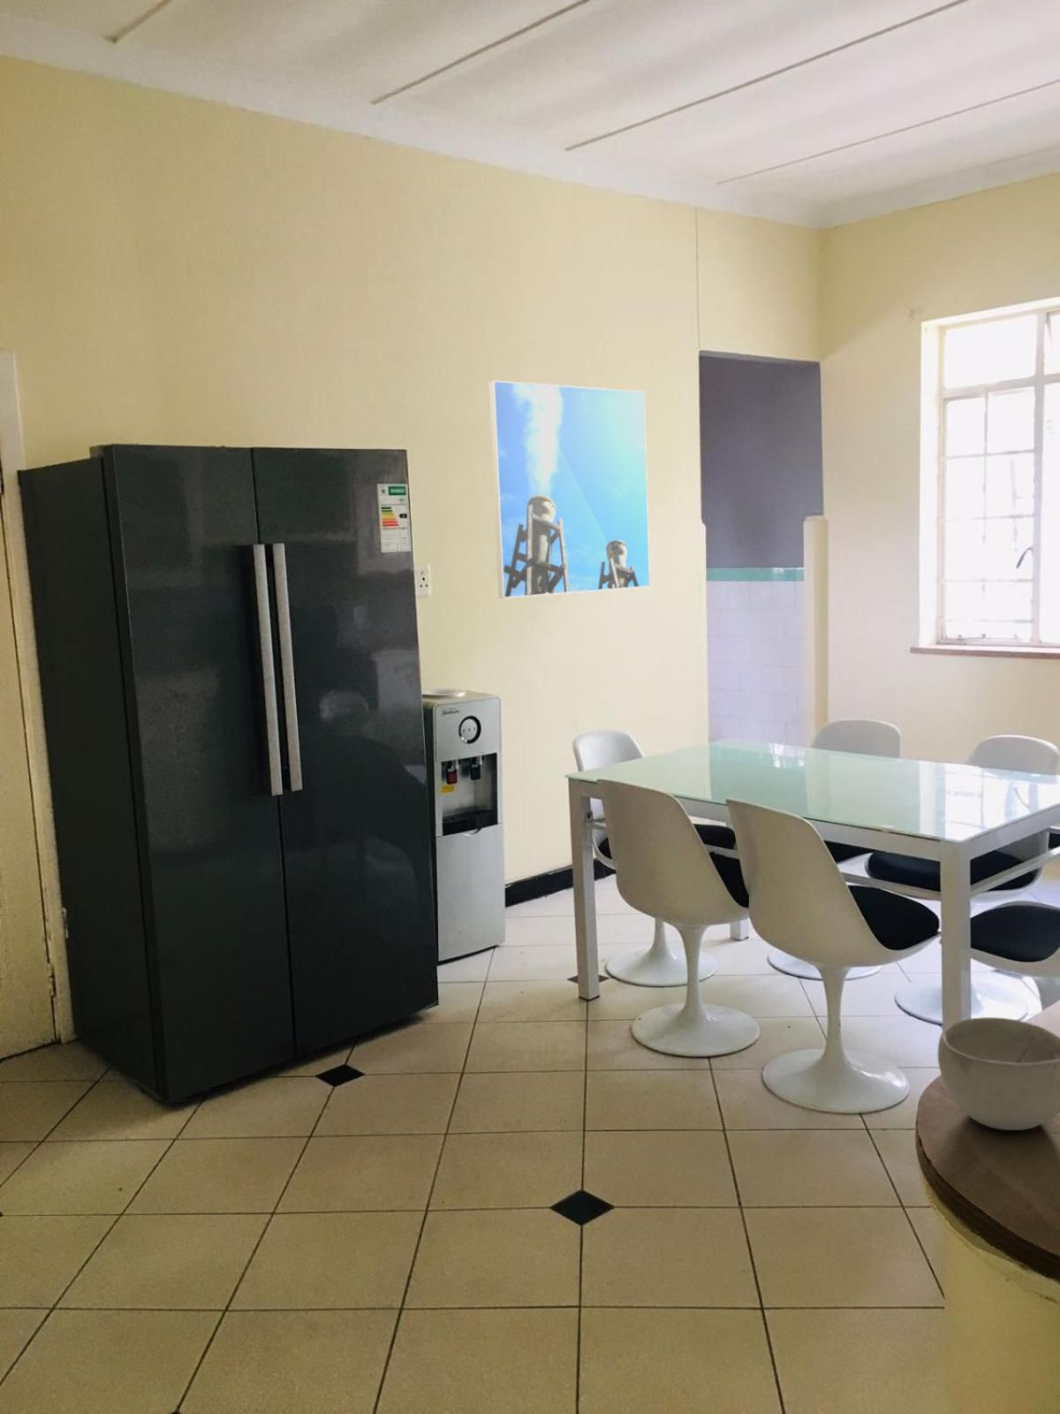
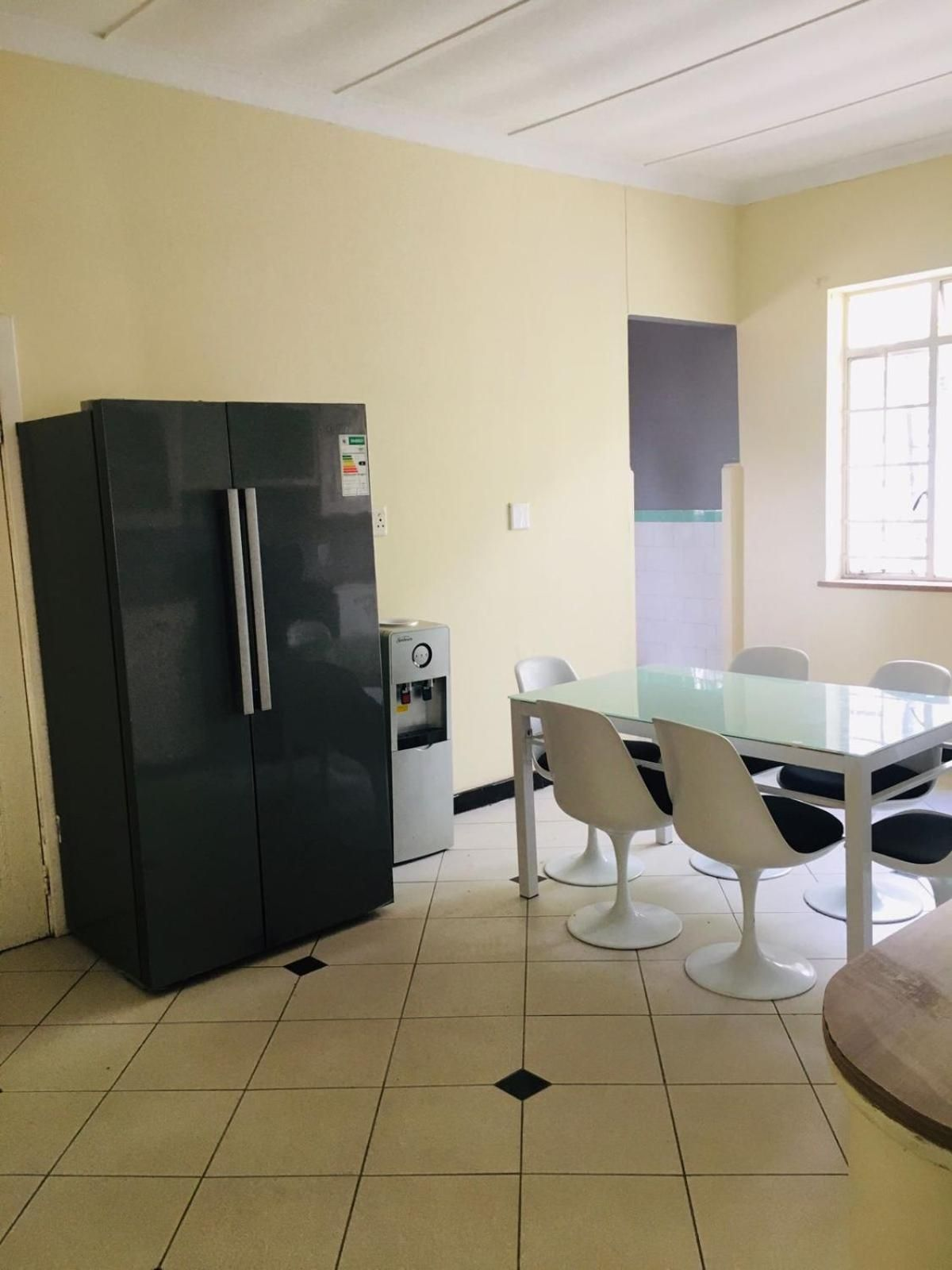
- bowl (1004, 1079)
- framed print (575, 491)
